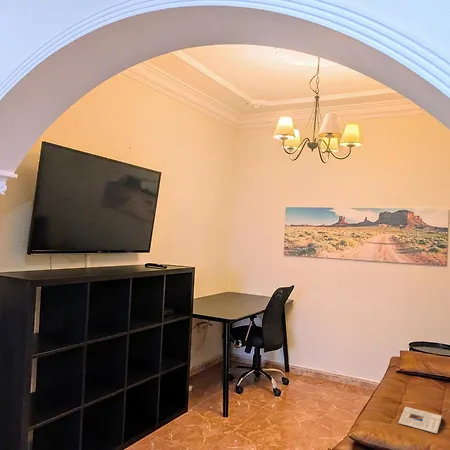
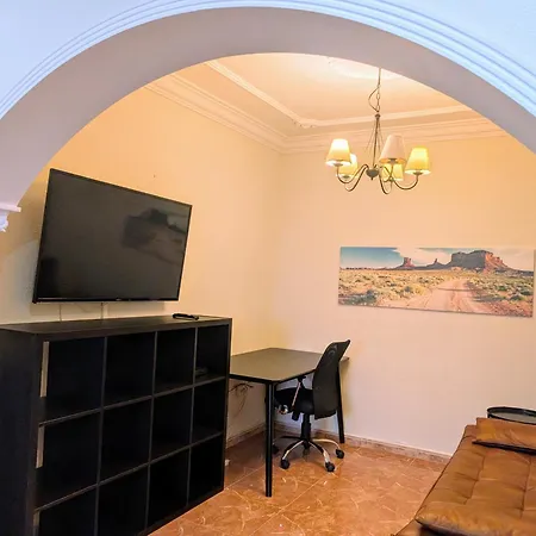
- magazine (421, 417)
